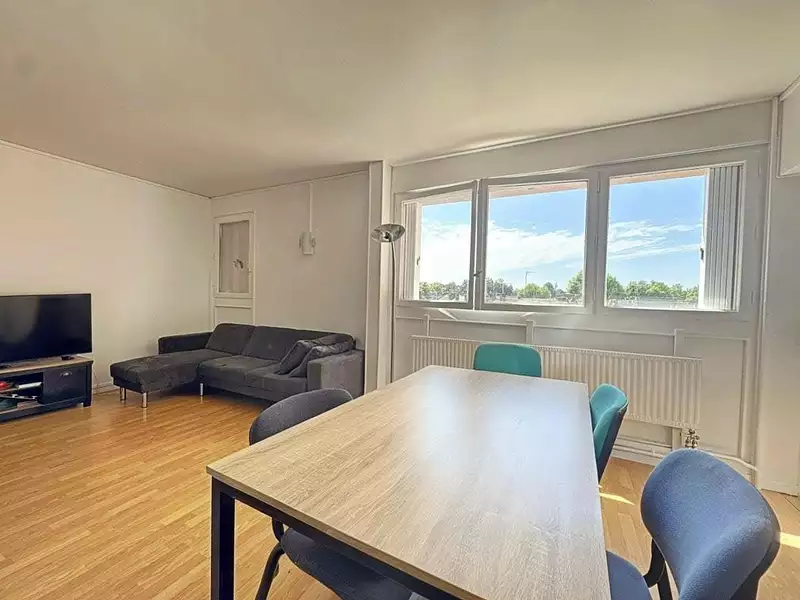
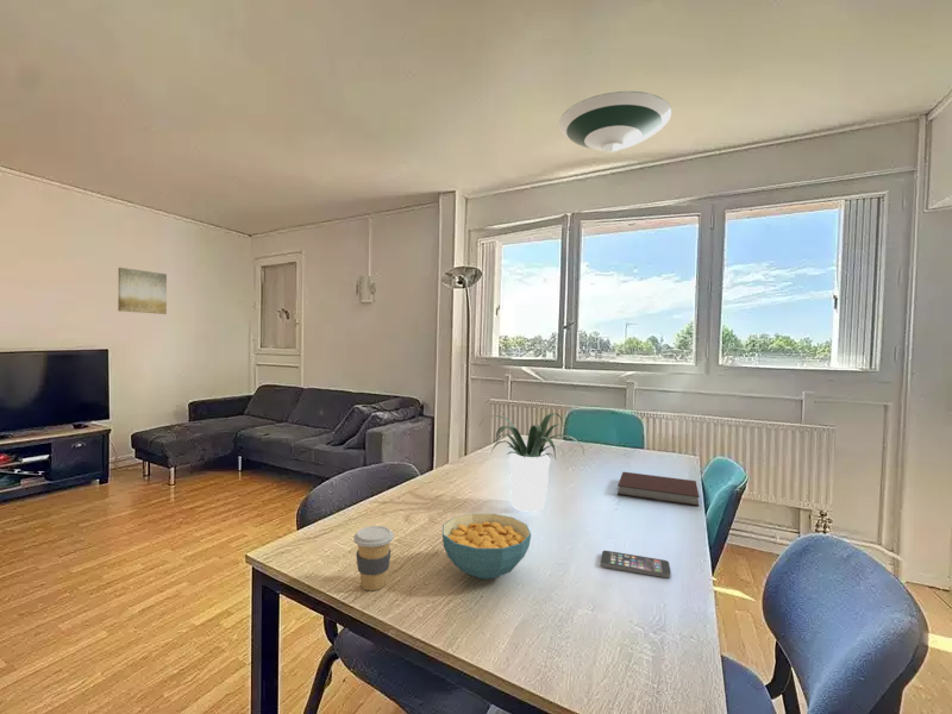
+ coffee cup (372, 558)
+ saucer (613, 133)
+ potted plant (531, 461)
+ cereal bowl (484, 551)
+ notebook (657, 487)
+ smartphone (634, 563)
+ wall art (143, 292)
